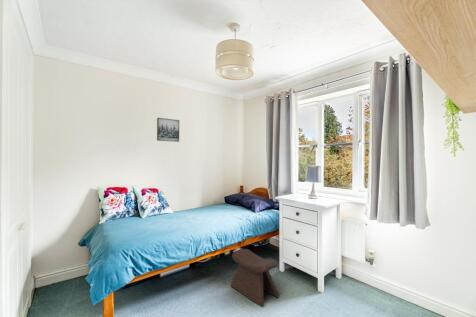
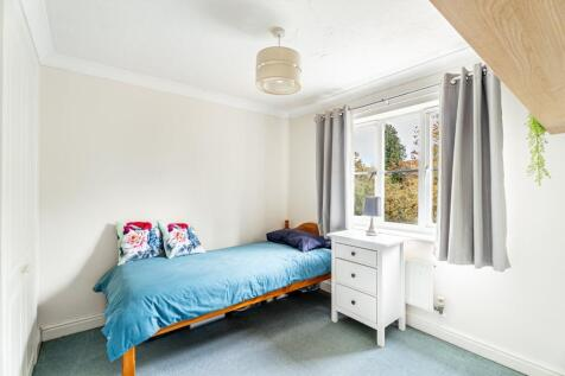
- wall art (168, 130)
- stool (253, 274)
